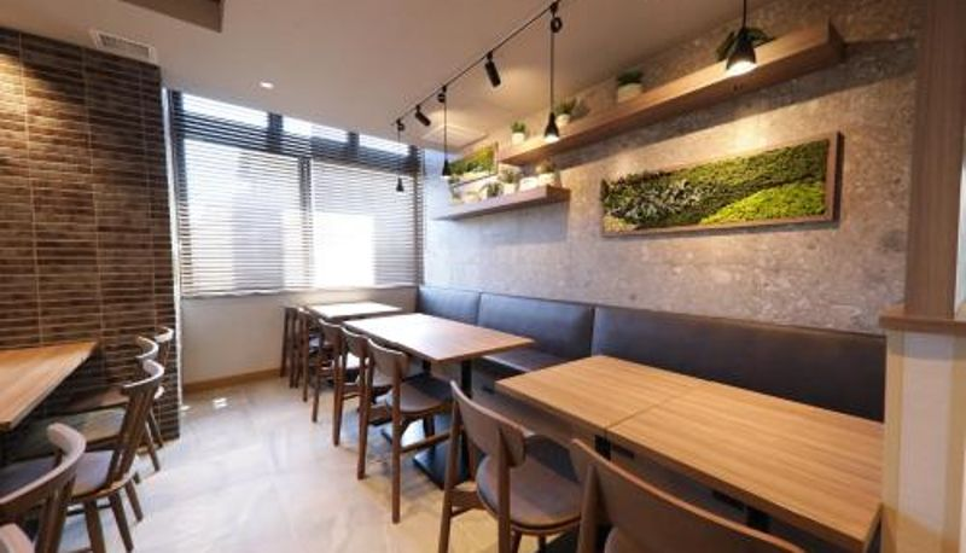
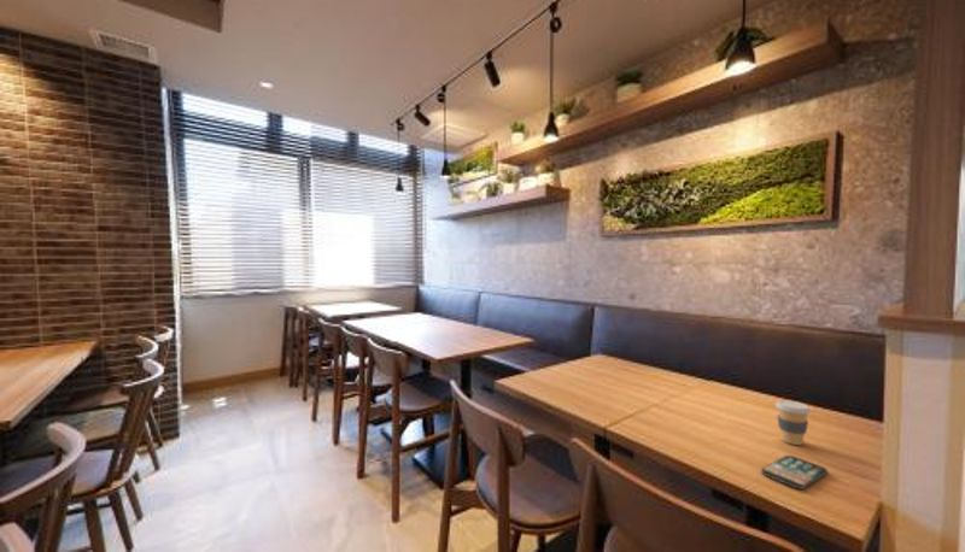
+ smartphone (794, 470)
+ coffee cup (791, 422)
